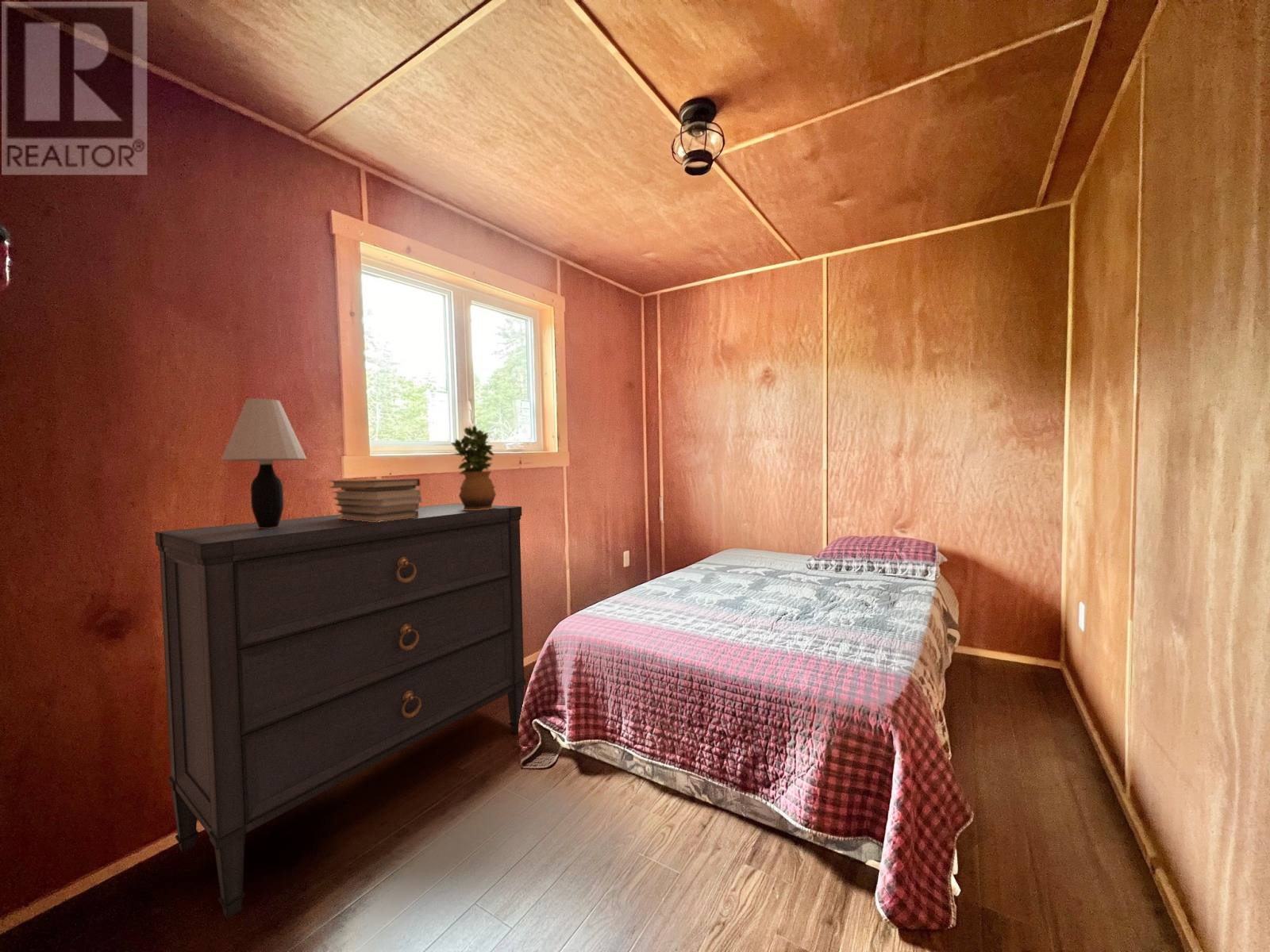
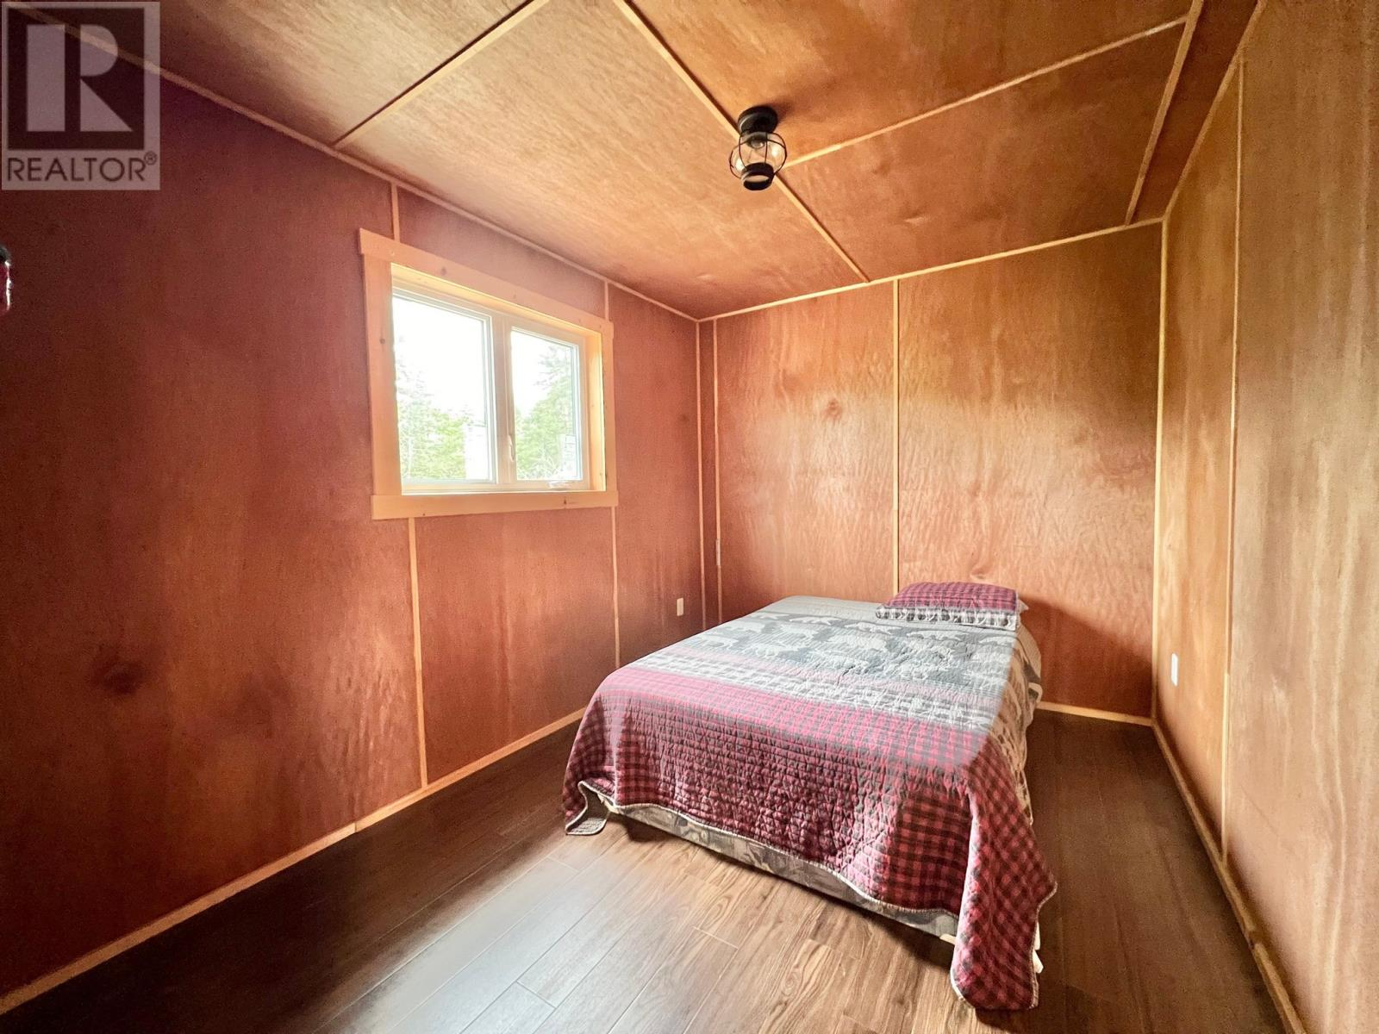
- table lamp (266, 463)
- potted plant (474, 466)
- book stack (377, 498)
- dresser (376, 649)
